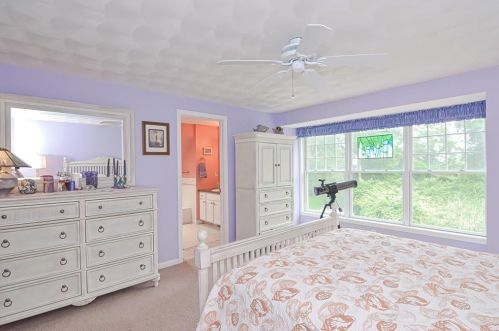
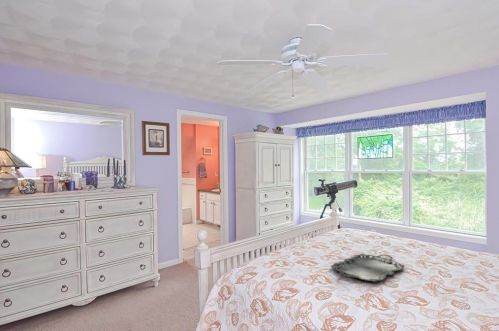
+ serving tray (367, 266)
